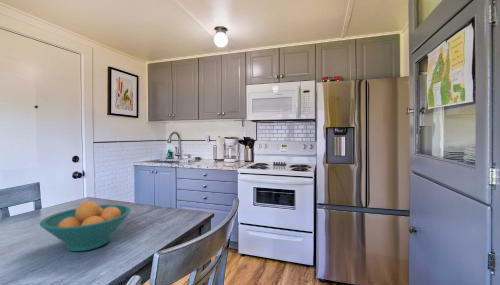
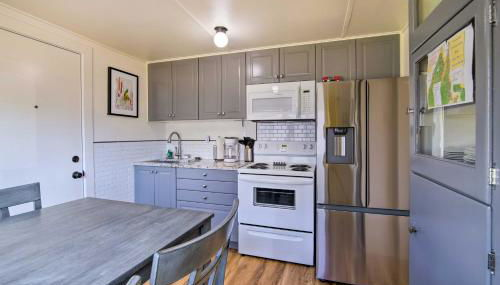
- fruit bowl (89, 222)
